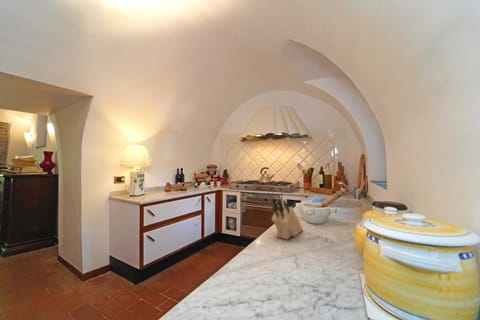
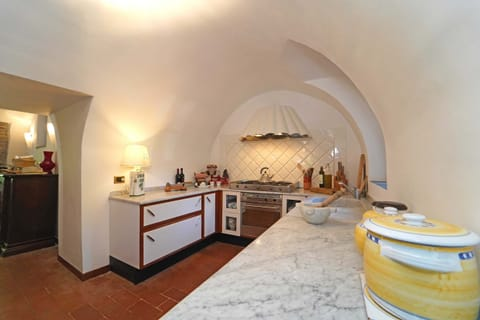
- knife block (286, 215)
